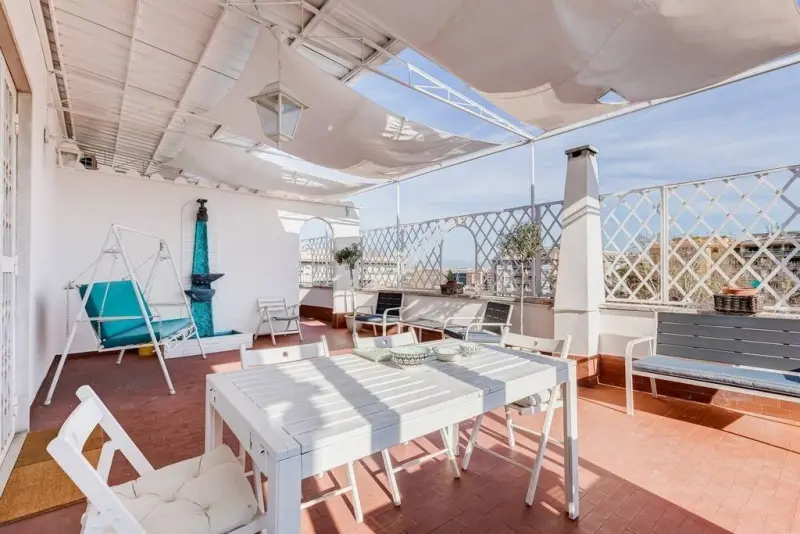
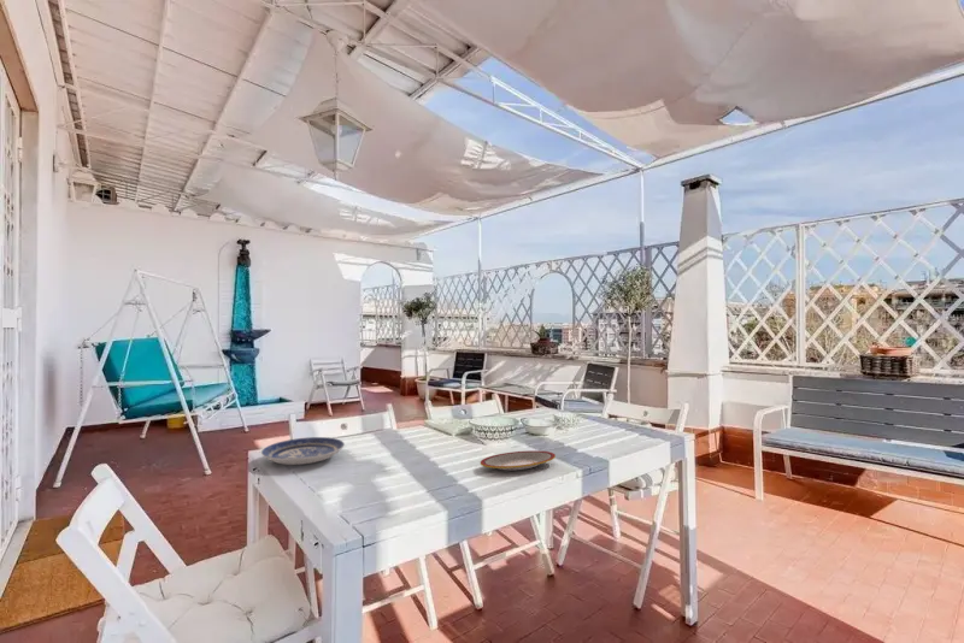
+ plate (304, 452)
+ plate (518, 461)
